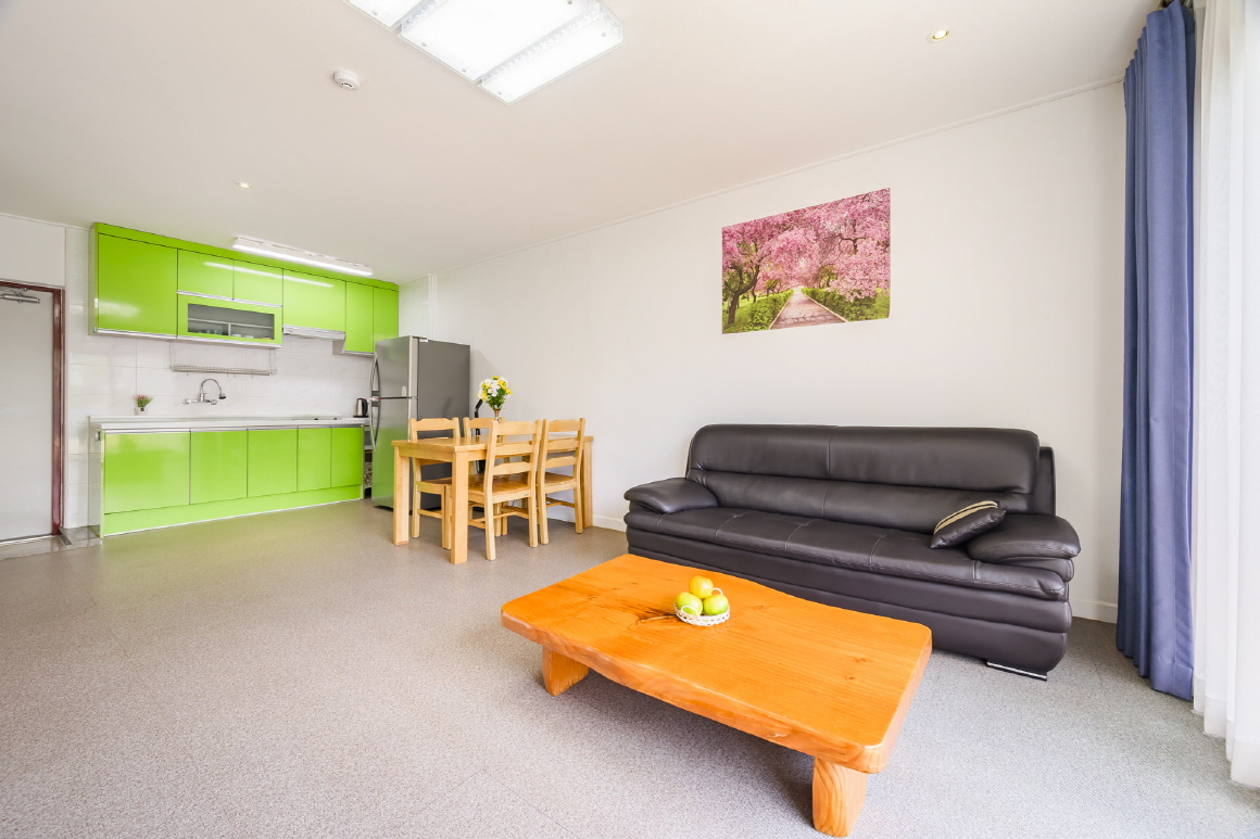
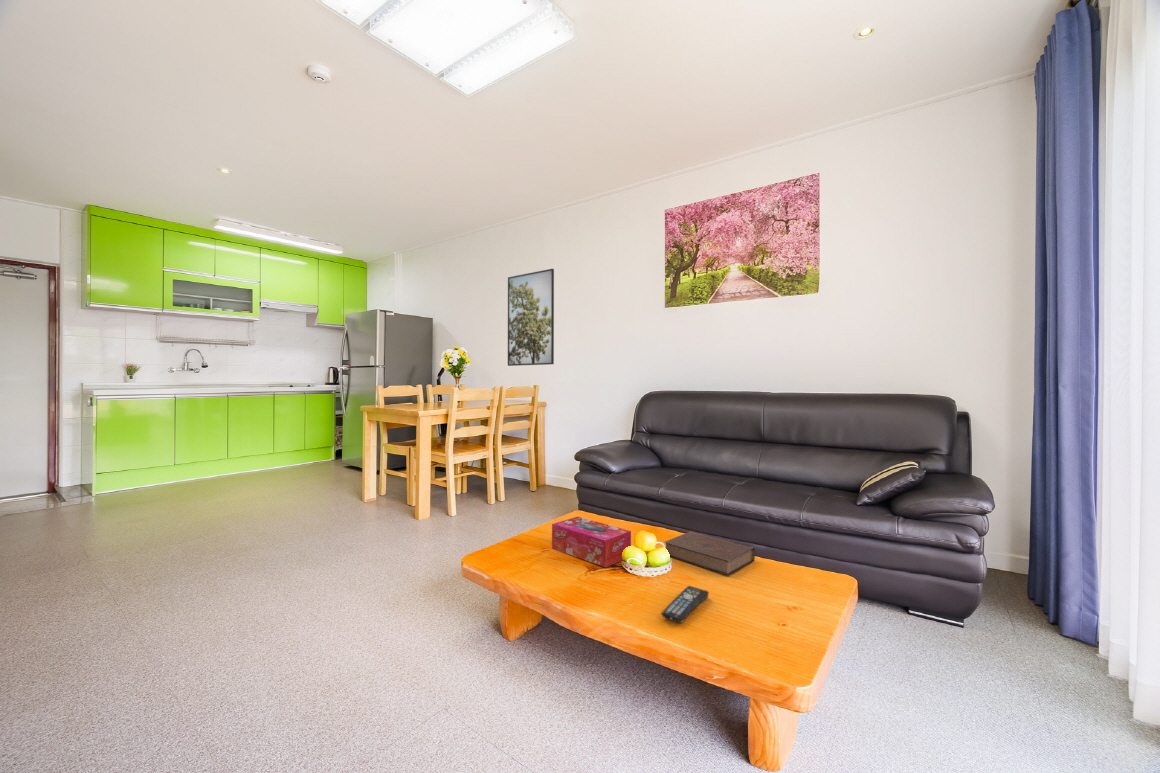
+ tissue box (590, 539)
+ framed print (529, 319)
+ book (708, 551)
+ remote control (686, 602)
